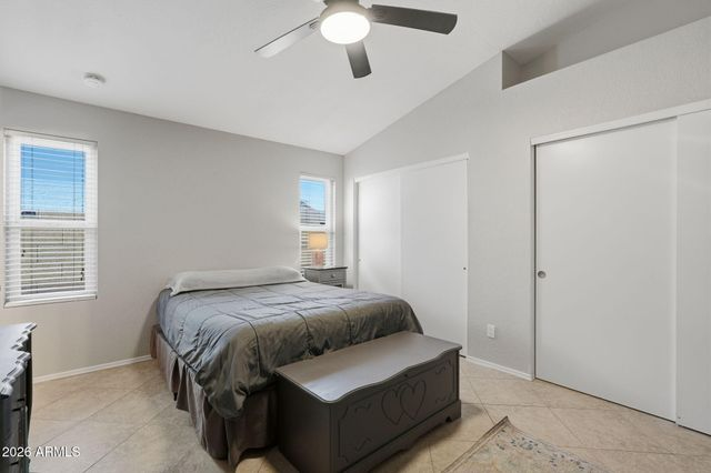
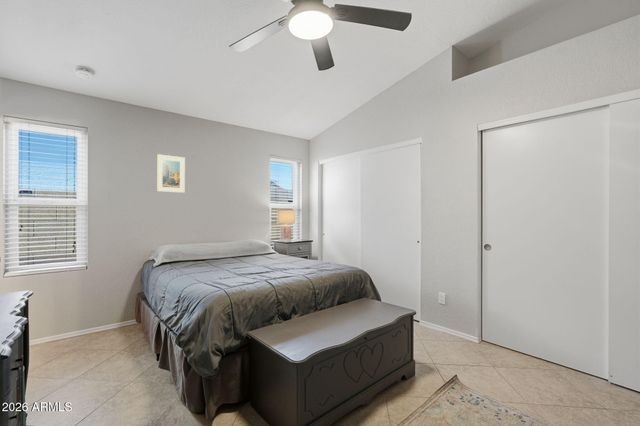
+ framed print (171, 174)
